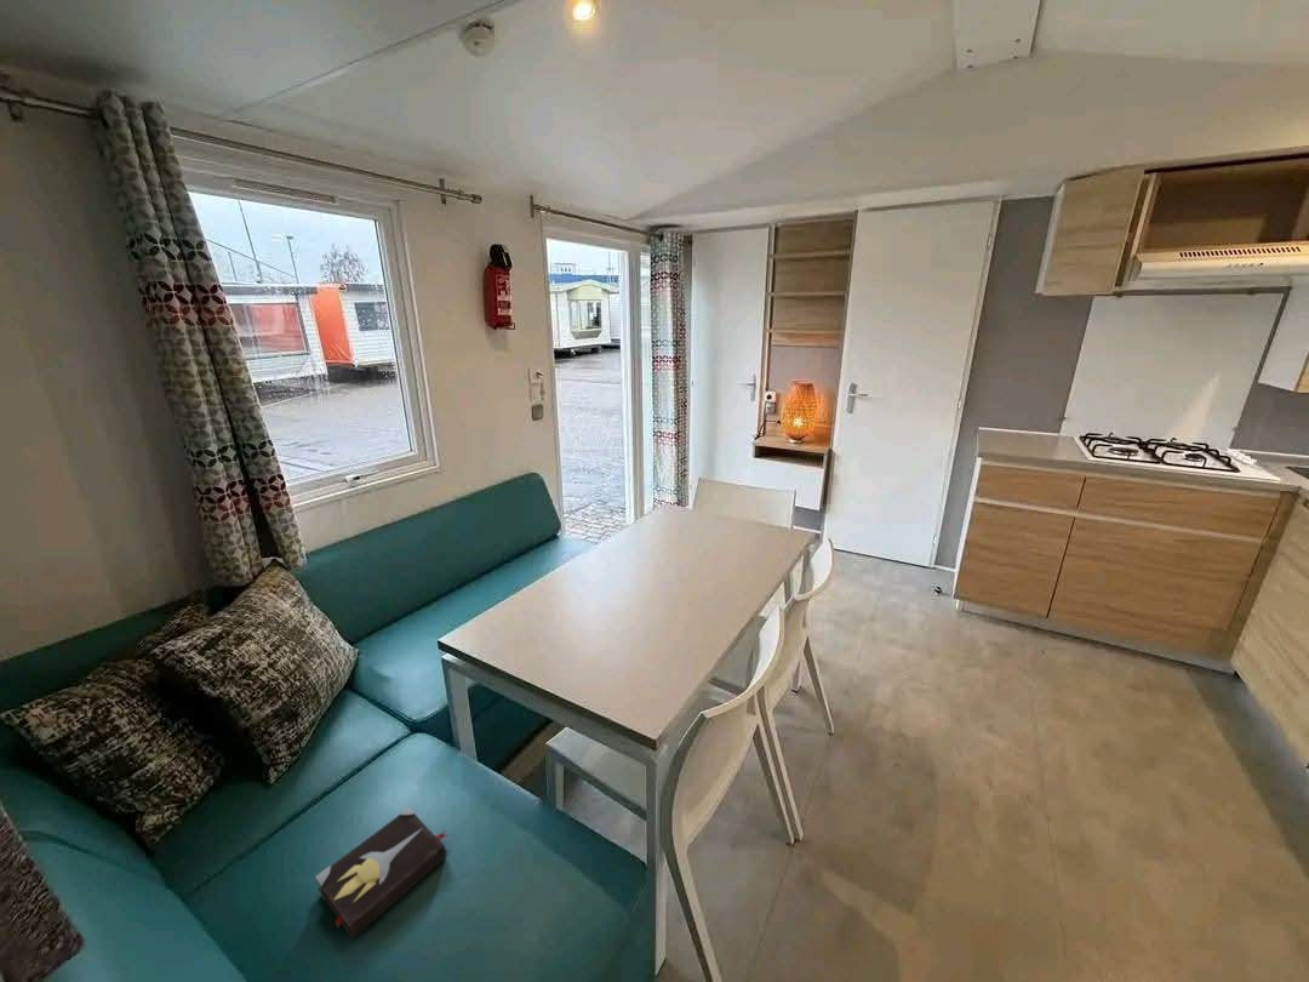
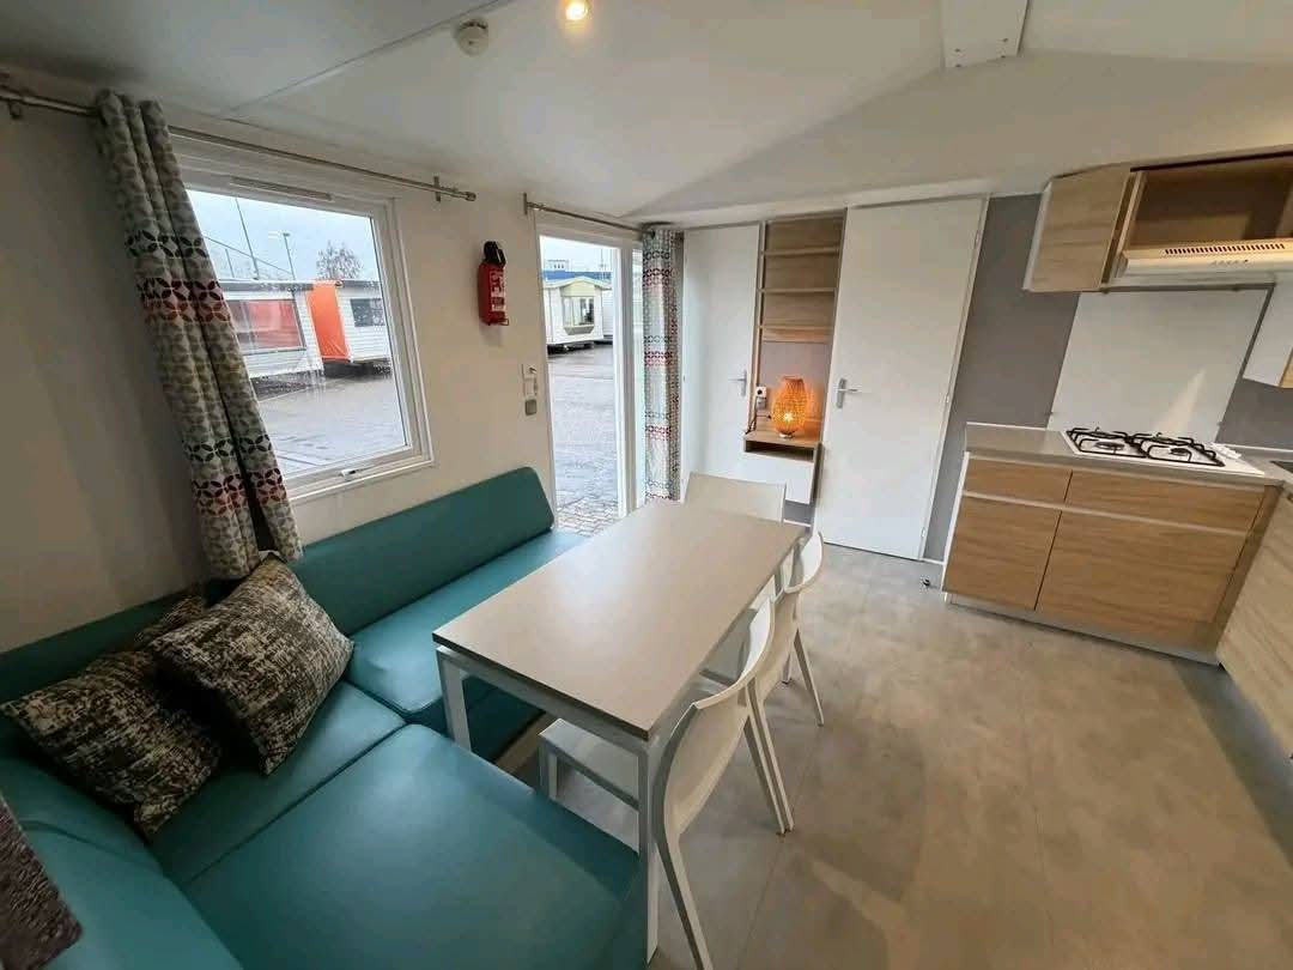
- hardback book (383, 866)
